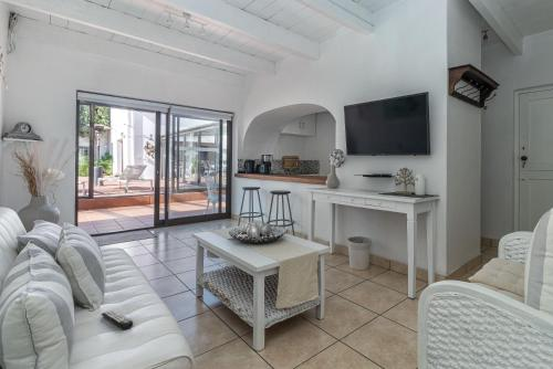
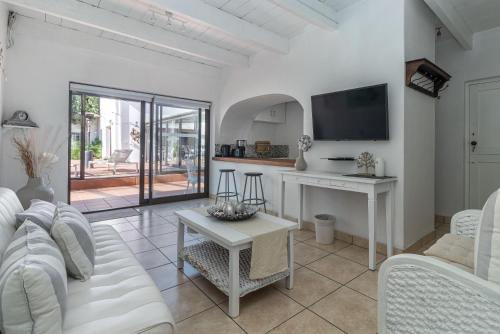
- remote control (116, 318)
